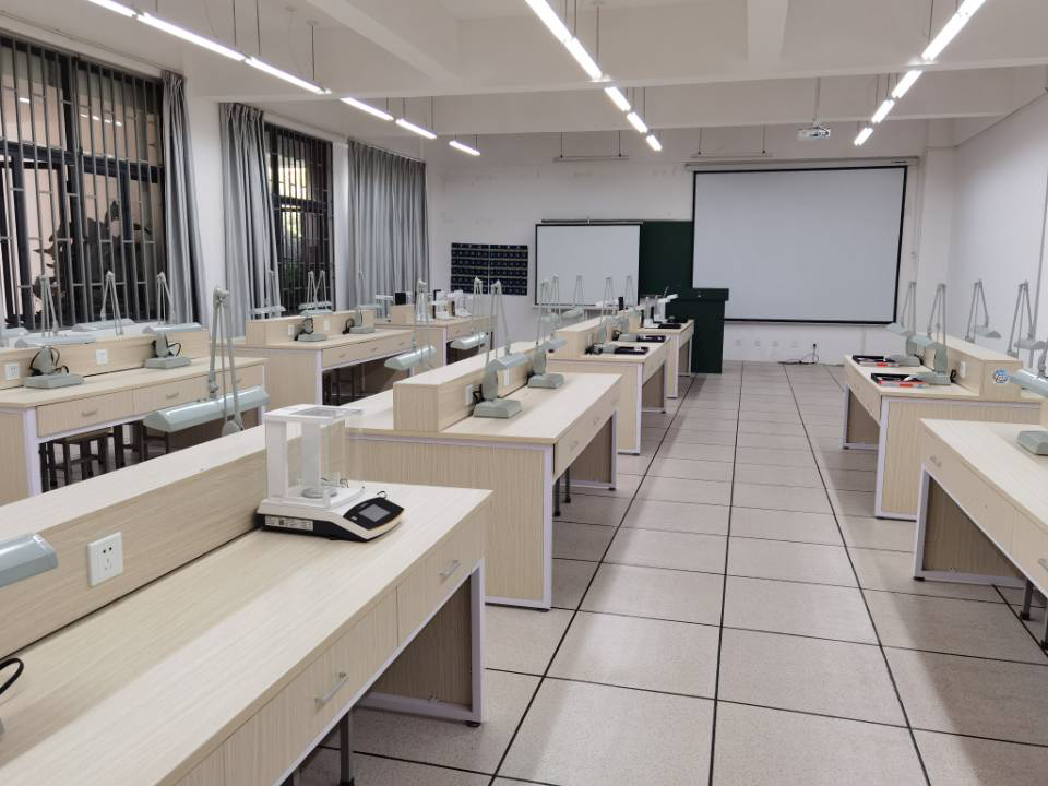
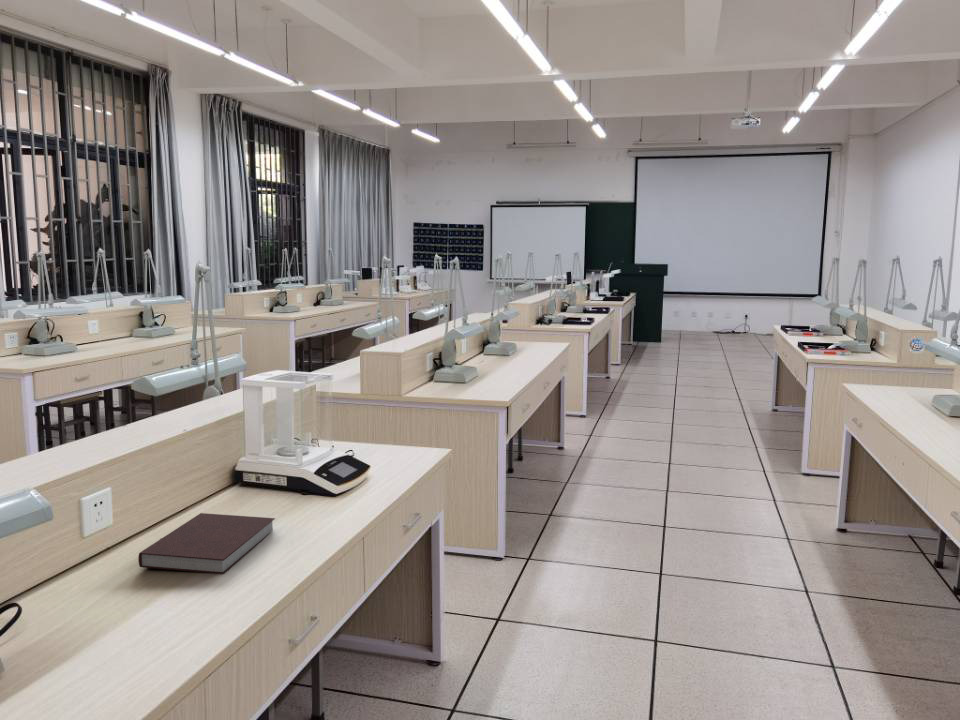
+ notebook (211, 541)
